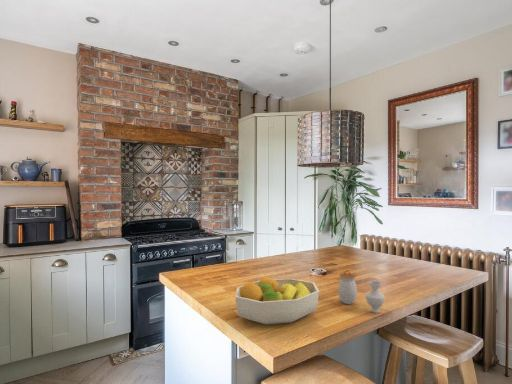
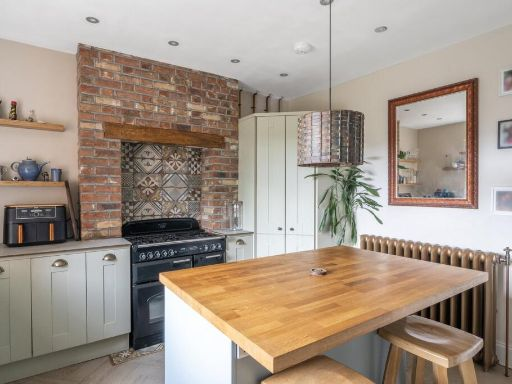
- fruit bowl (277, 295)
- jar (356, 289)
